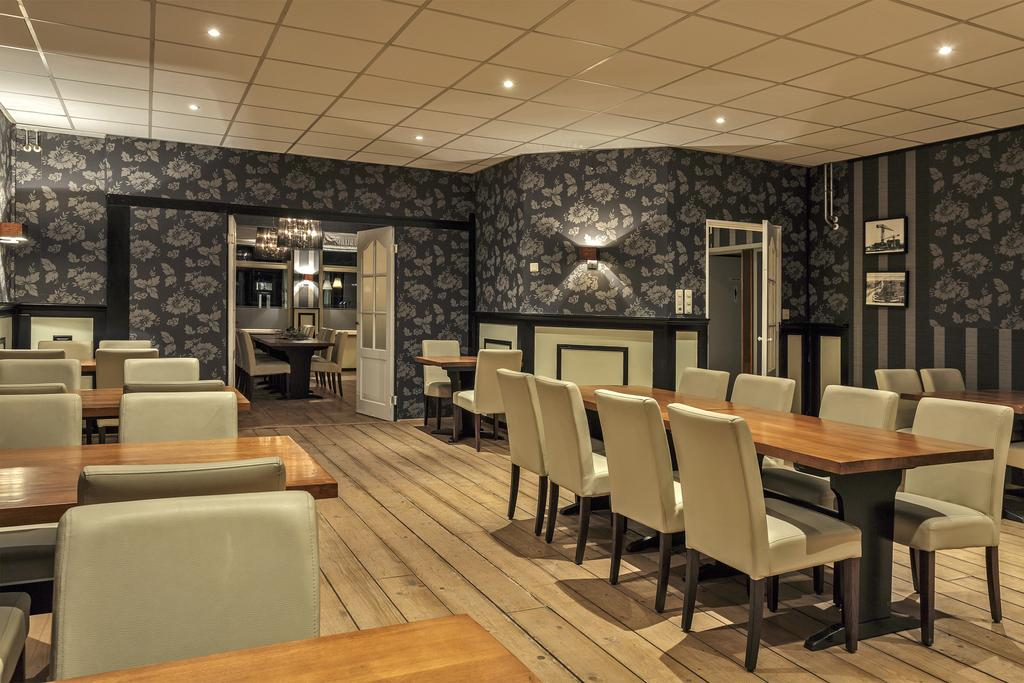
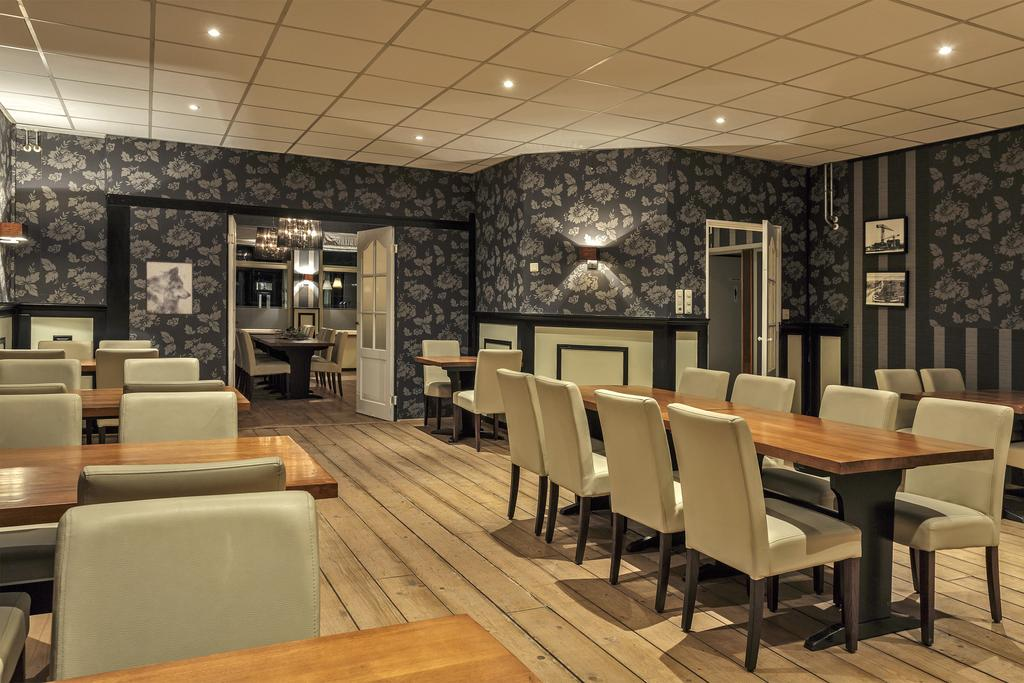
+ wall art (169, 288)
